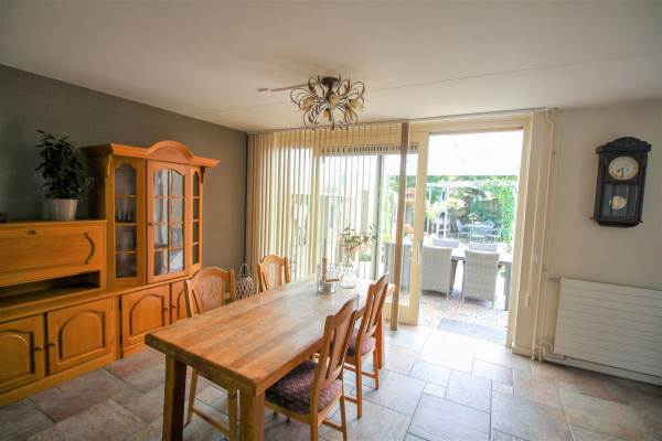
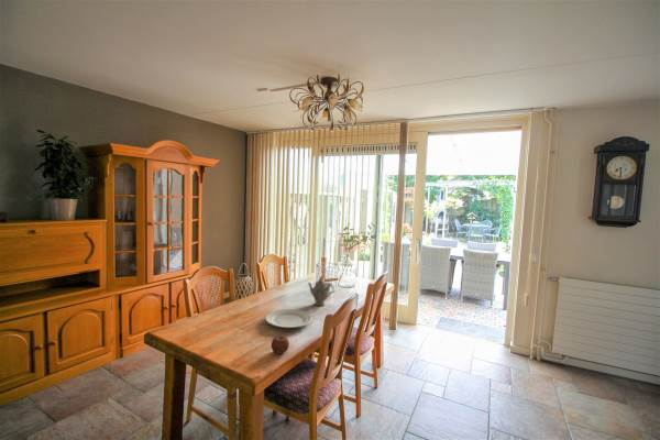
+ apple (279, 343)
+ chinaware (288, 319)
+ chinaware (320, 290)
